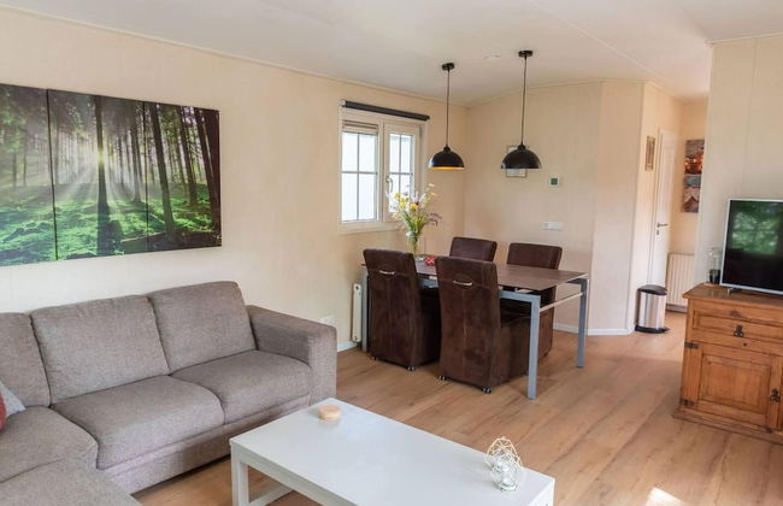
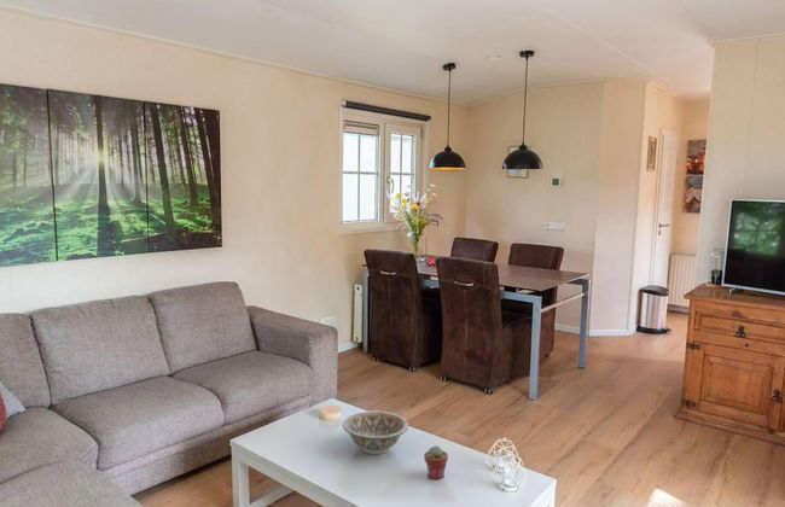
+ potted succulent (435, 460)
+ decorative bowl (374, 435)
